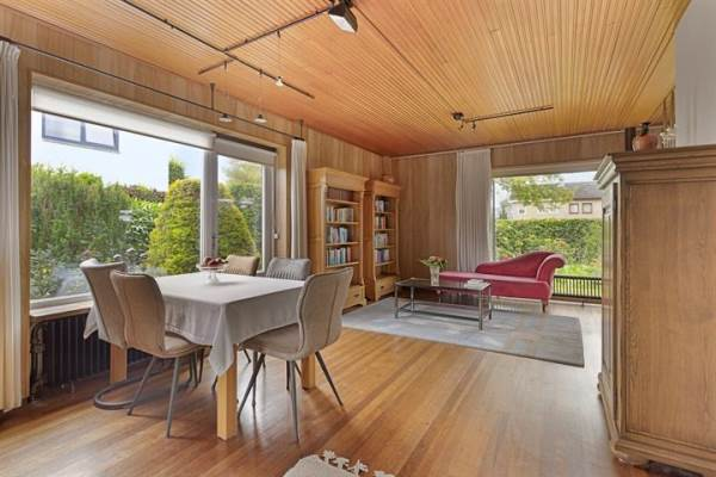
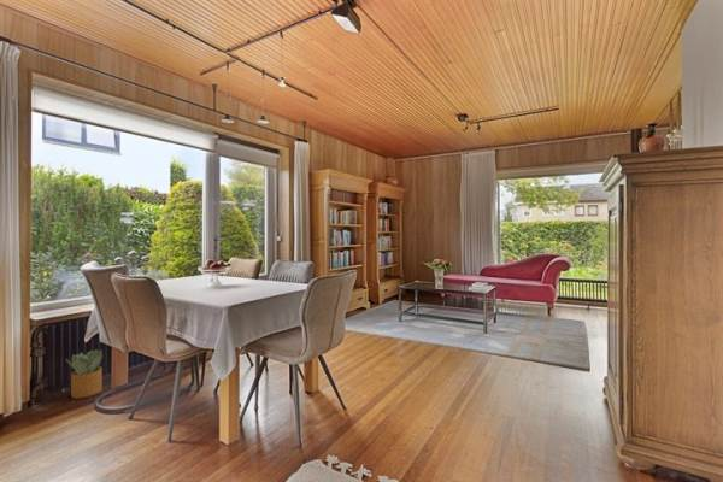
+ potted plant (84, 372)
